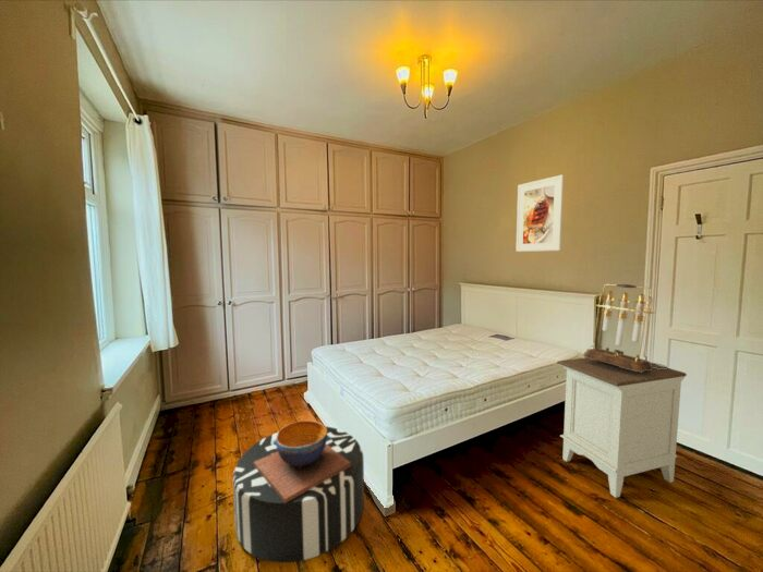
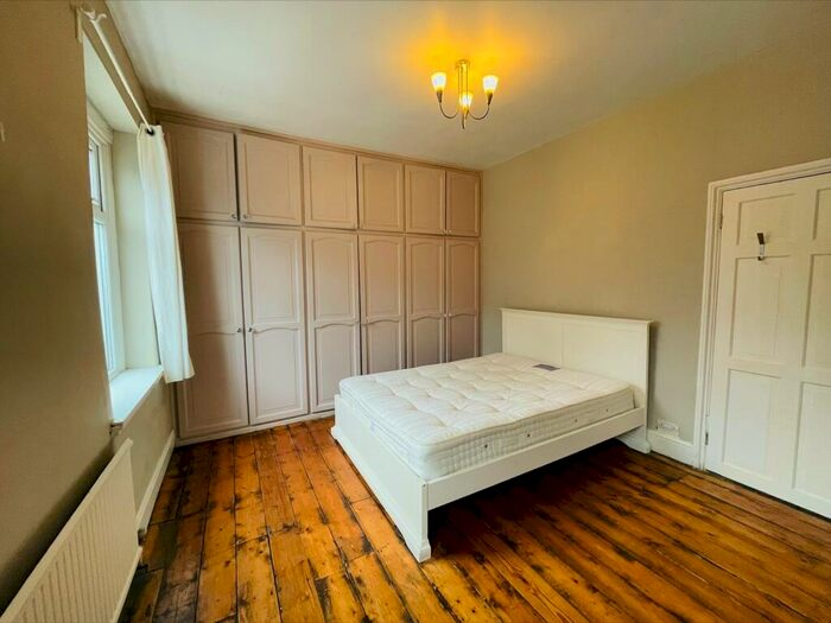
- pouf (305, 491)
- decorative bowl (301, 449)
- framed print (537, 216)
- table lamp (626, 326)
- nightstand (615, 417)
